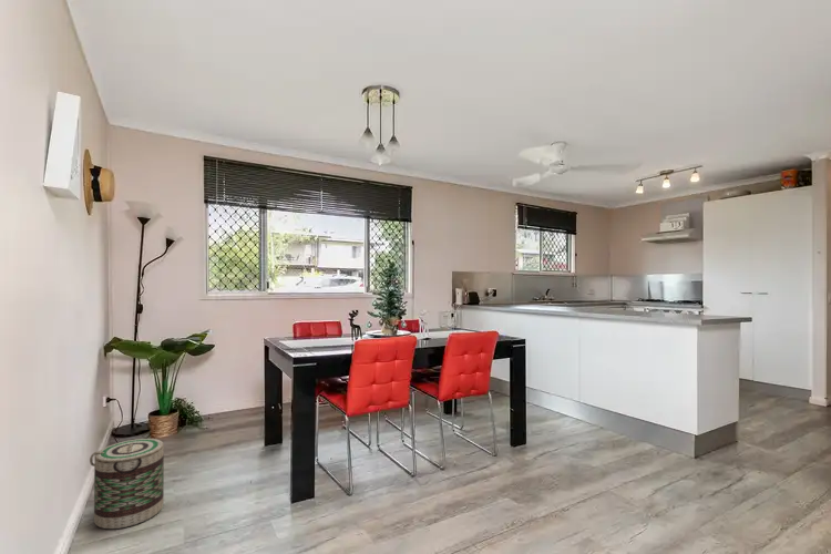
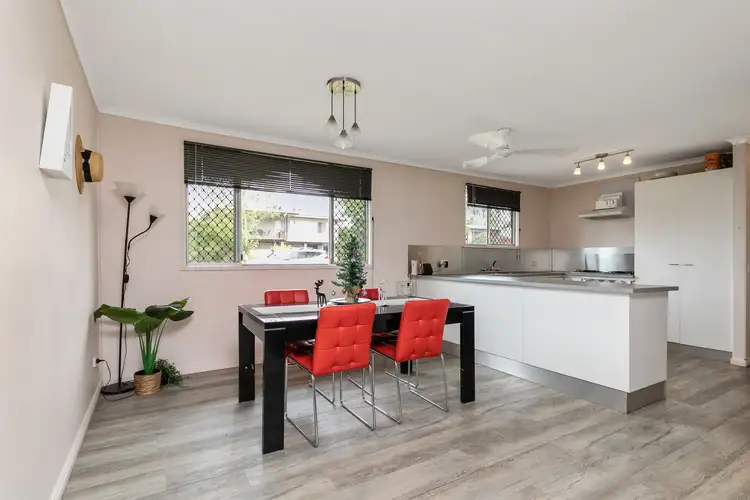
- basket (127, 479)
